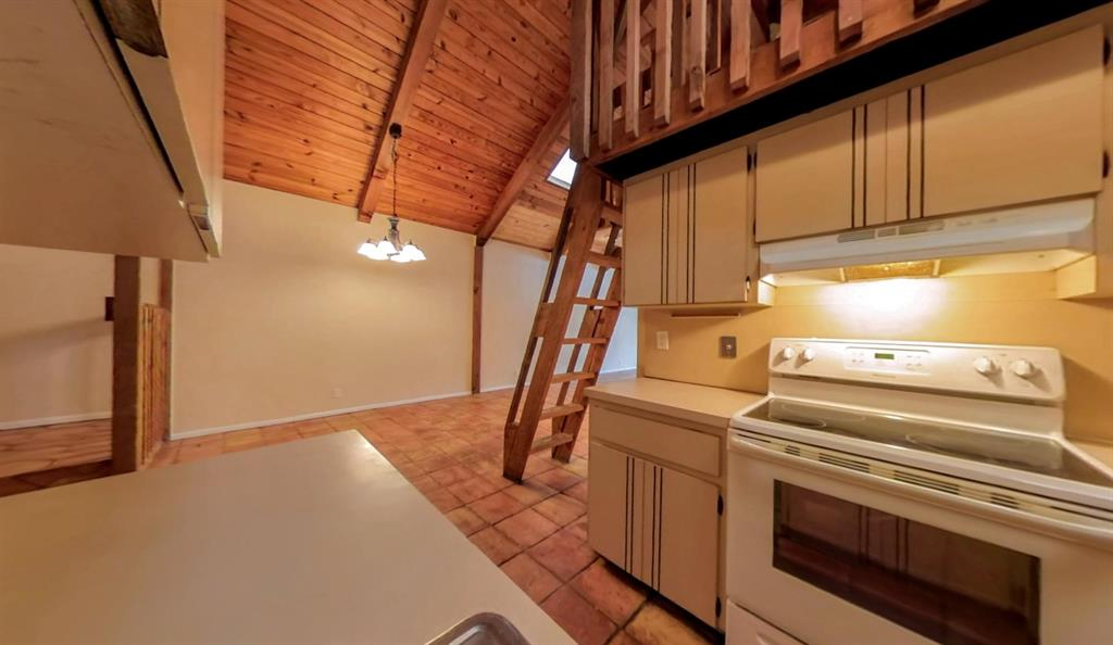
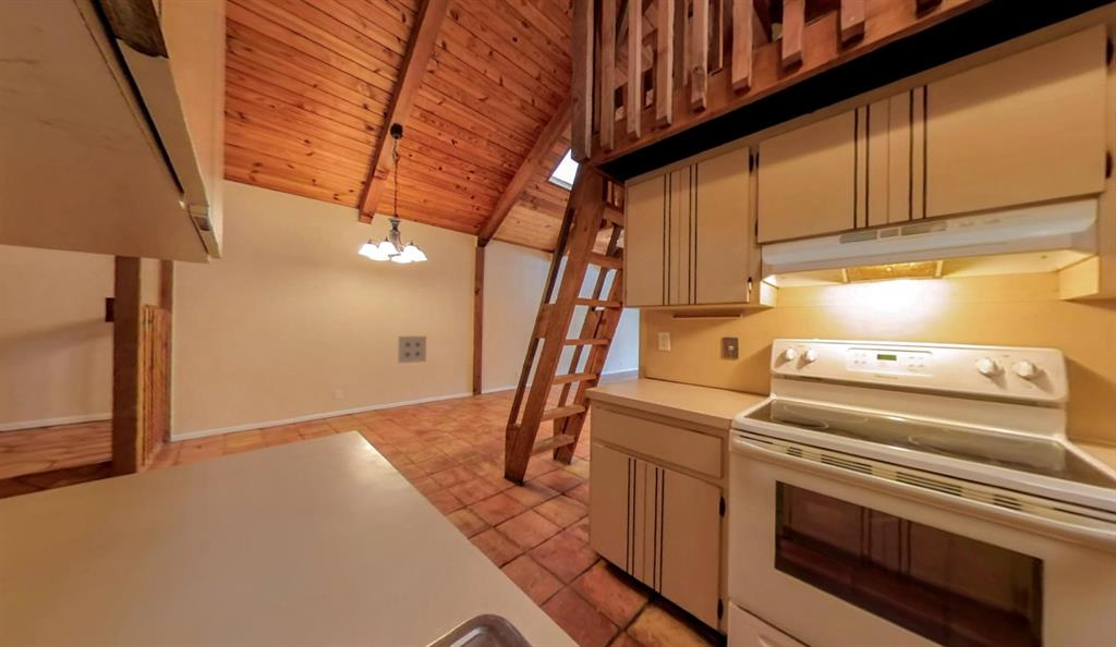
+ wall art (412, 349)
